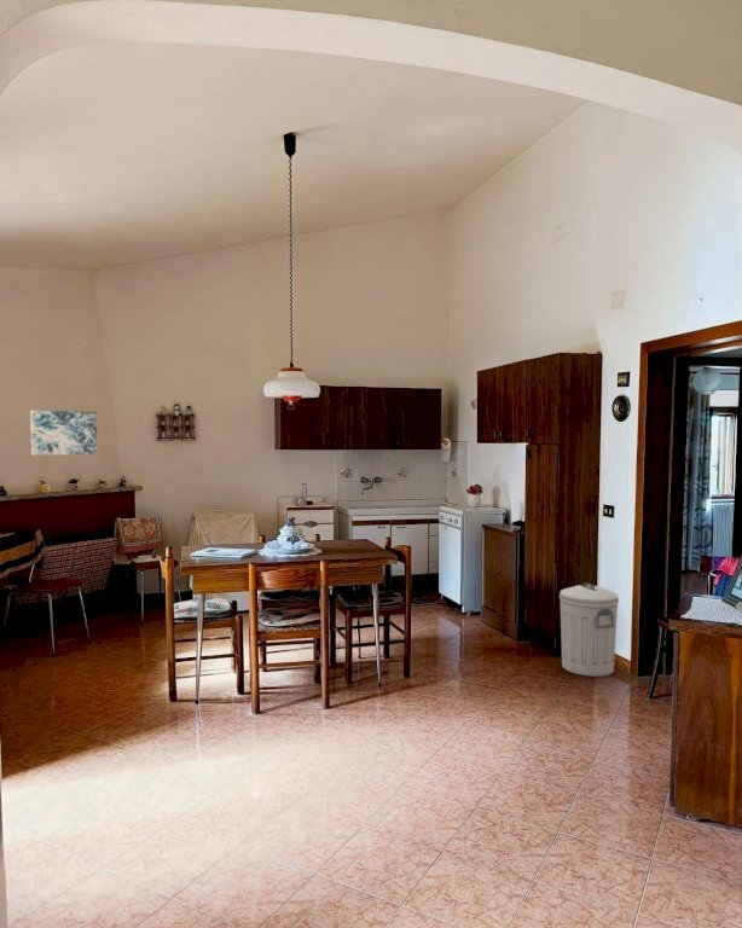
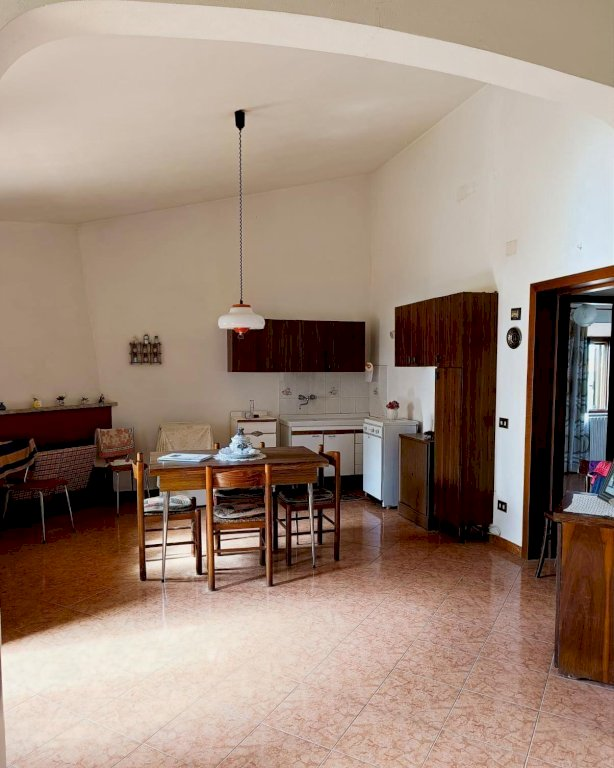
- trash can (587, 626)
- wall art (64, 433)
